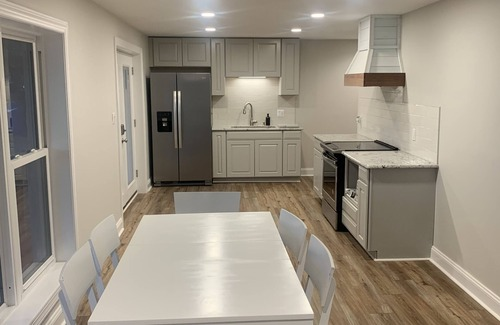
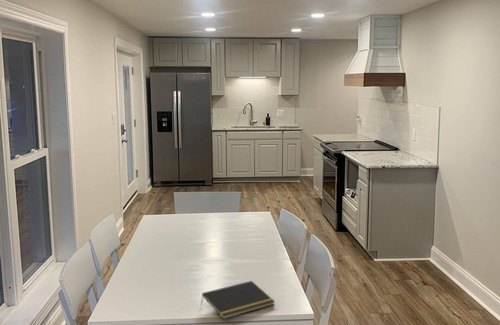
+ notepad (238, 298)
